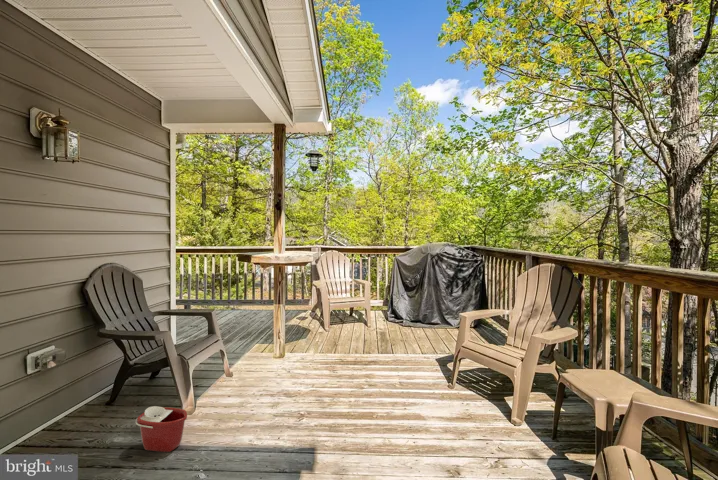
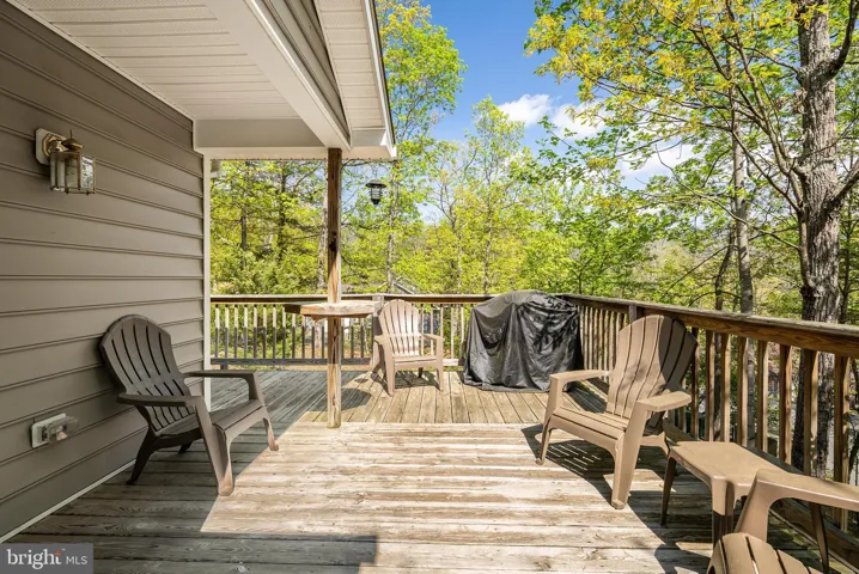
- bucket (163, 427)
